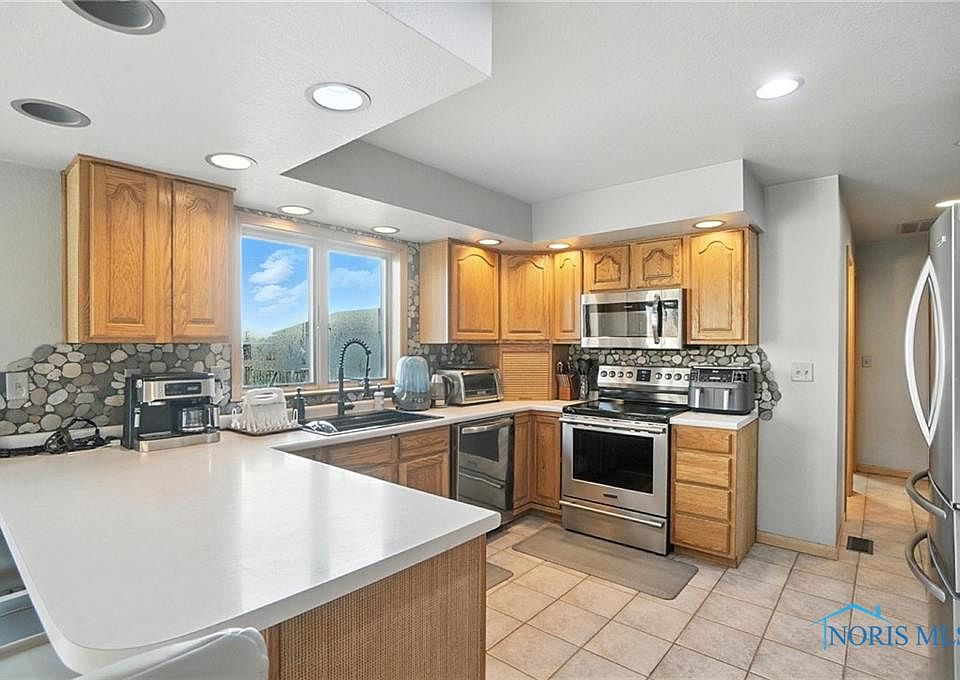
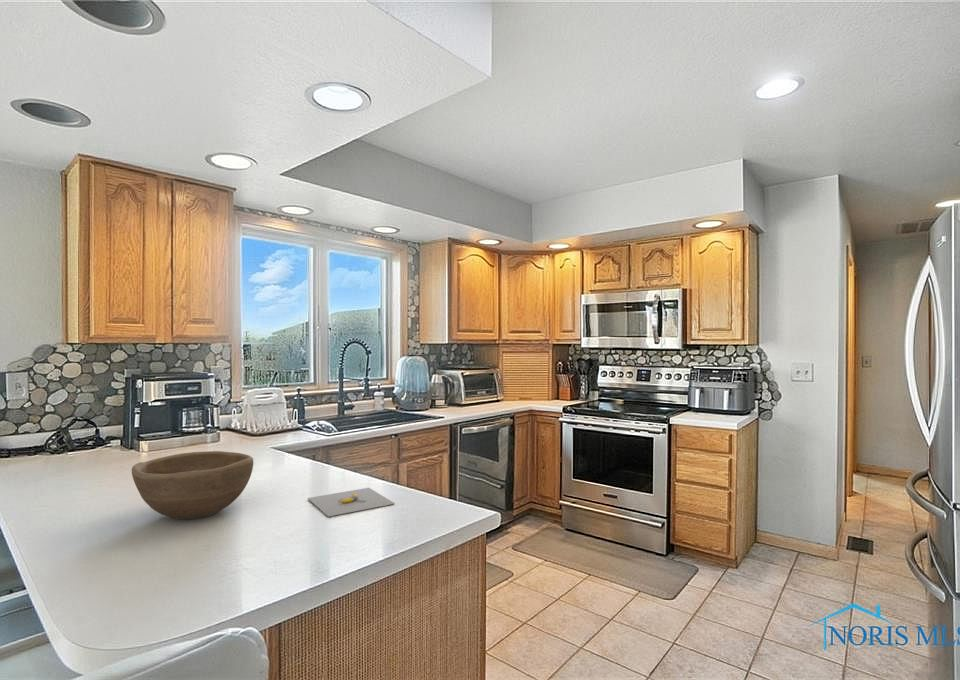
+ banana (350, 498)
+ bowl (196, 485)
